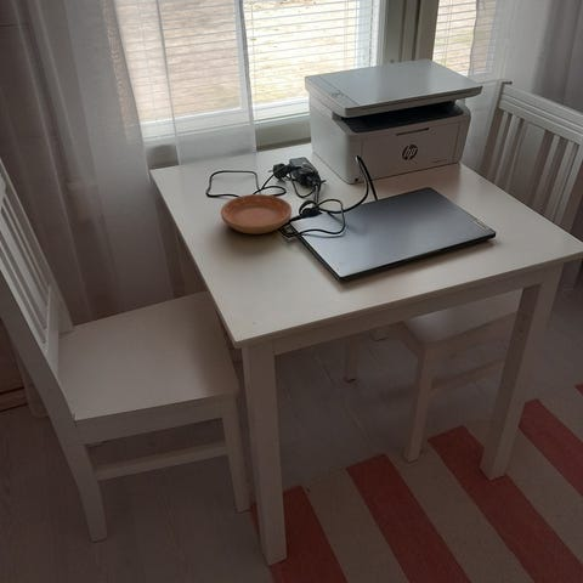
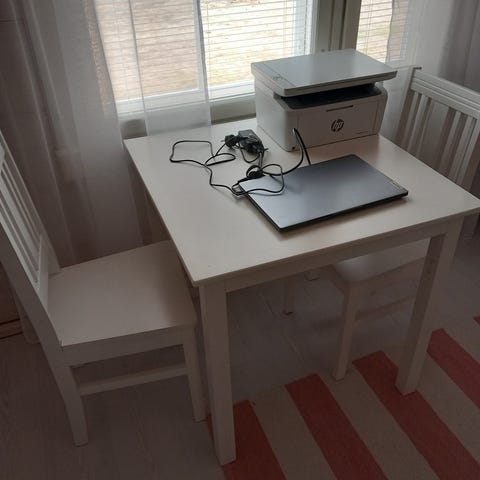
- saucer (256, 215)
